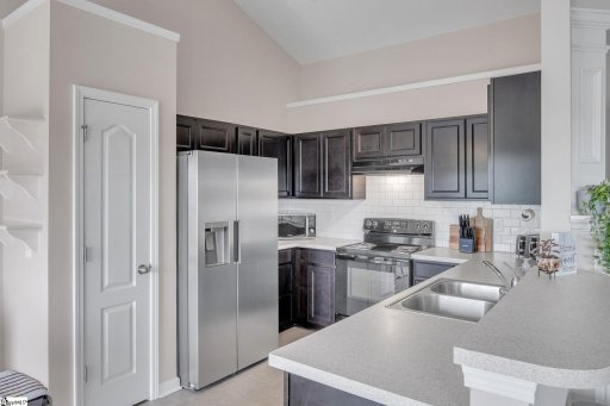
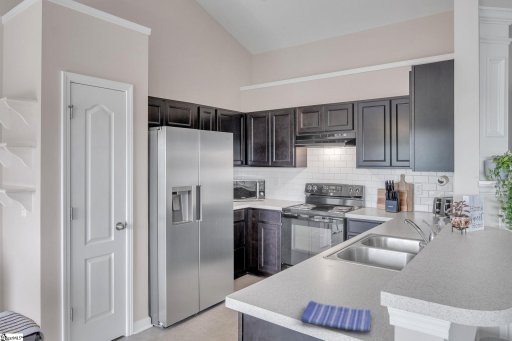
+ dish towel (336, 315)
